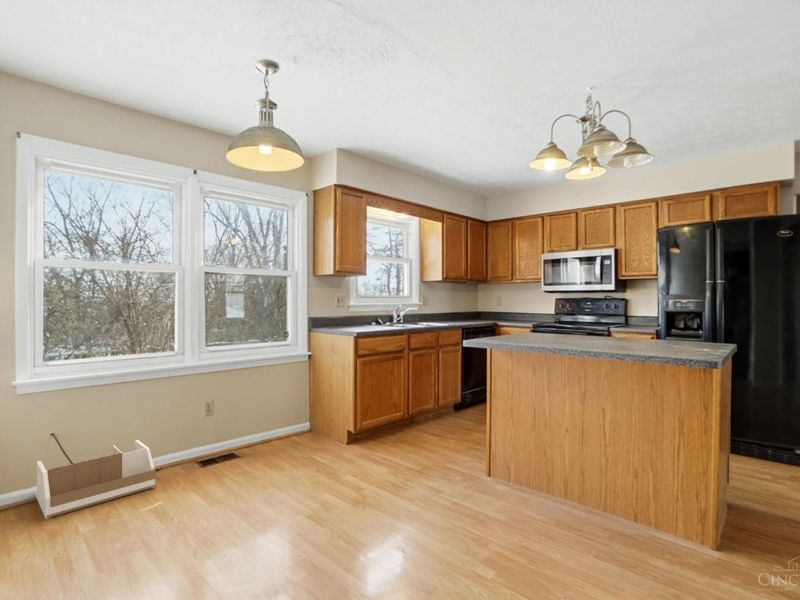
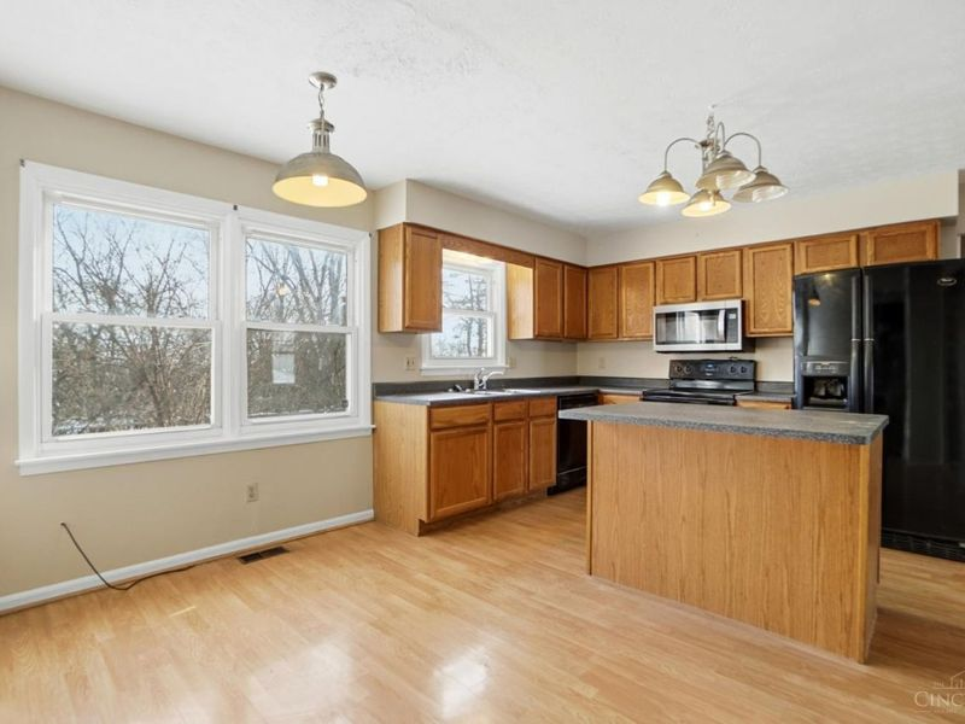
- storage bin (92, 473)
